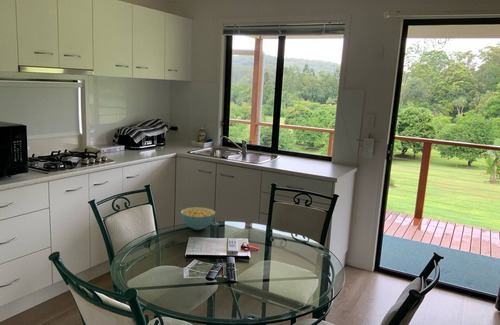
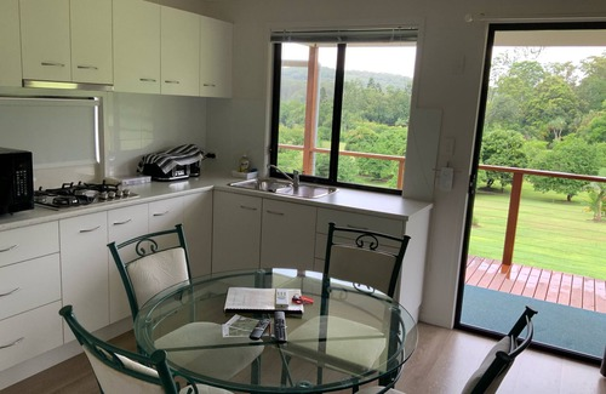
- cereal bowl (197, 220)
